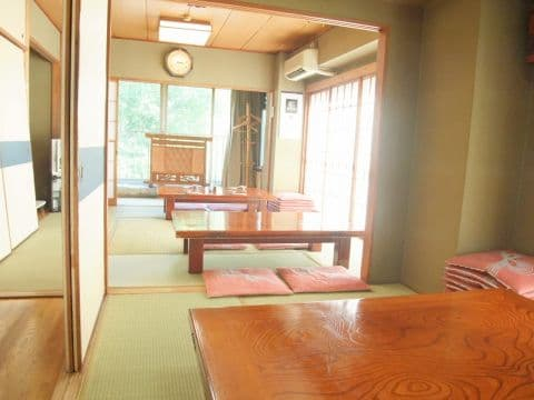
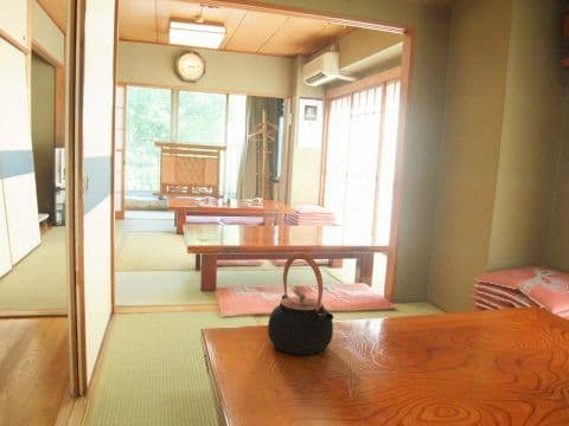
+ teapot (305, 301)
